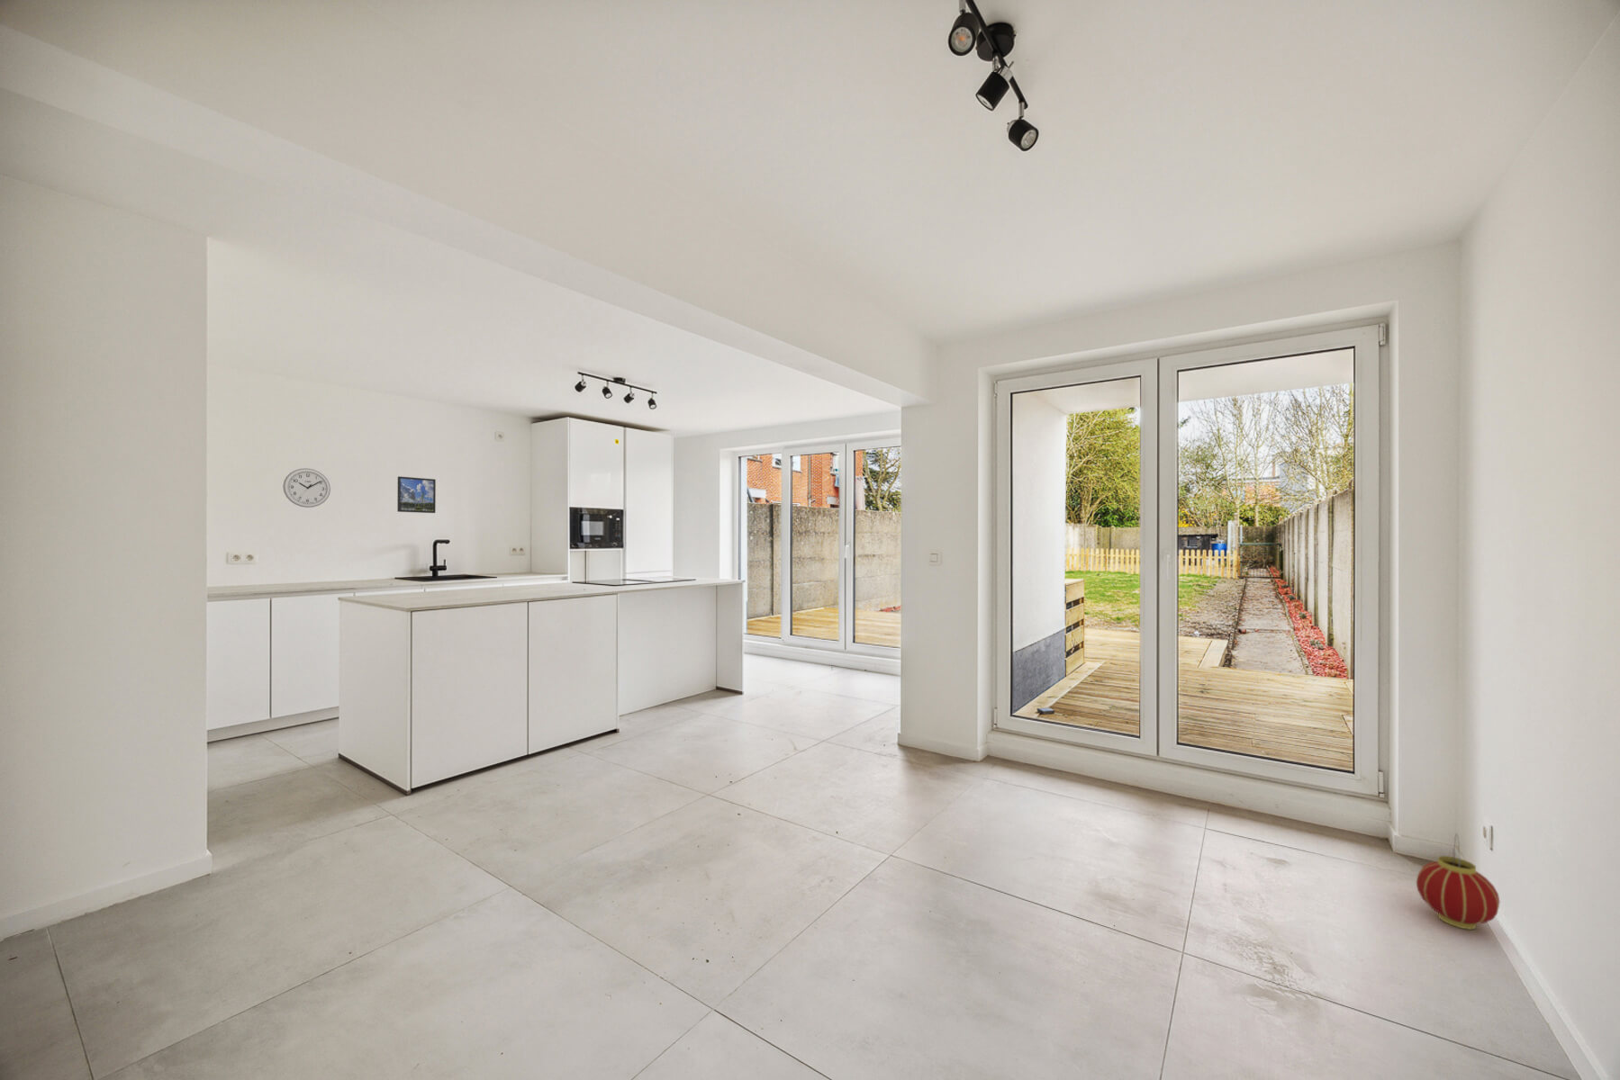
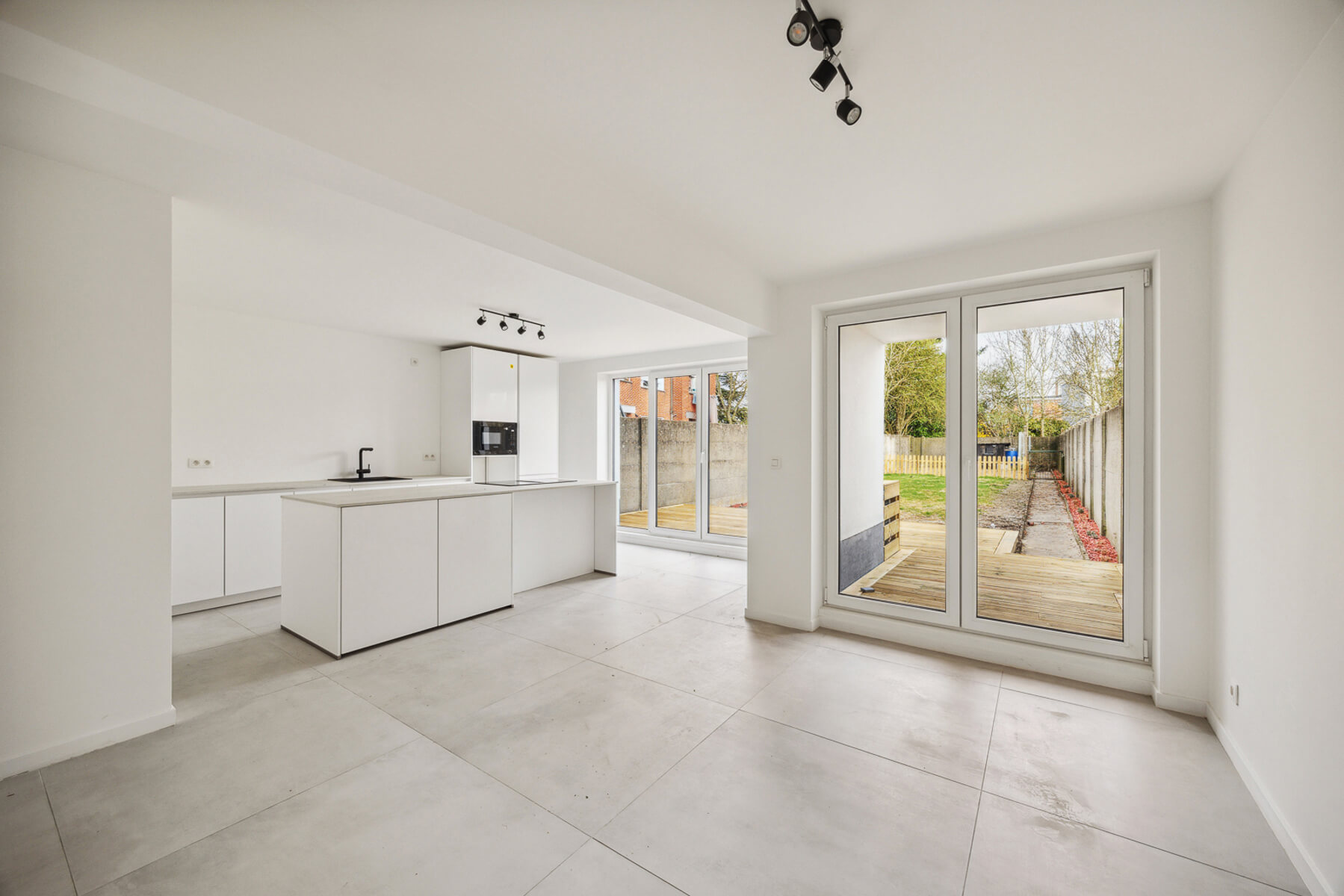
- wall clock (307, 488)
- lantern (1456, 876)
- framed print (416, 495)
